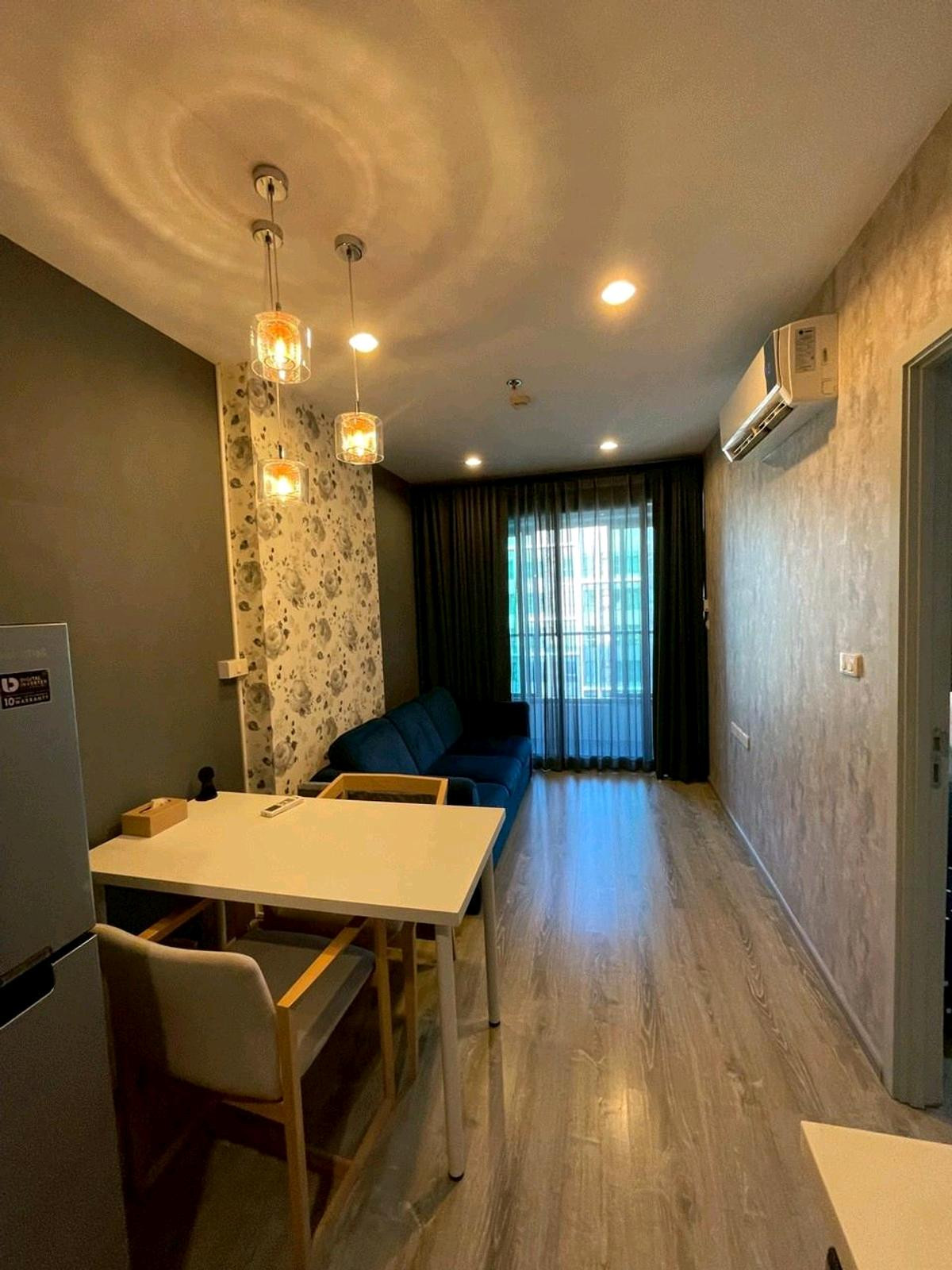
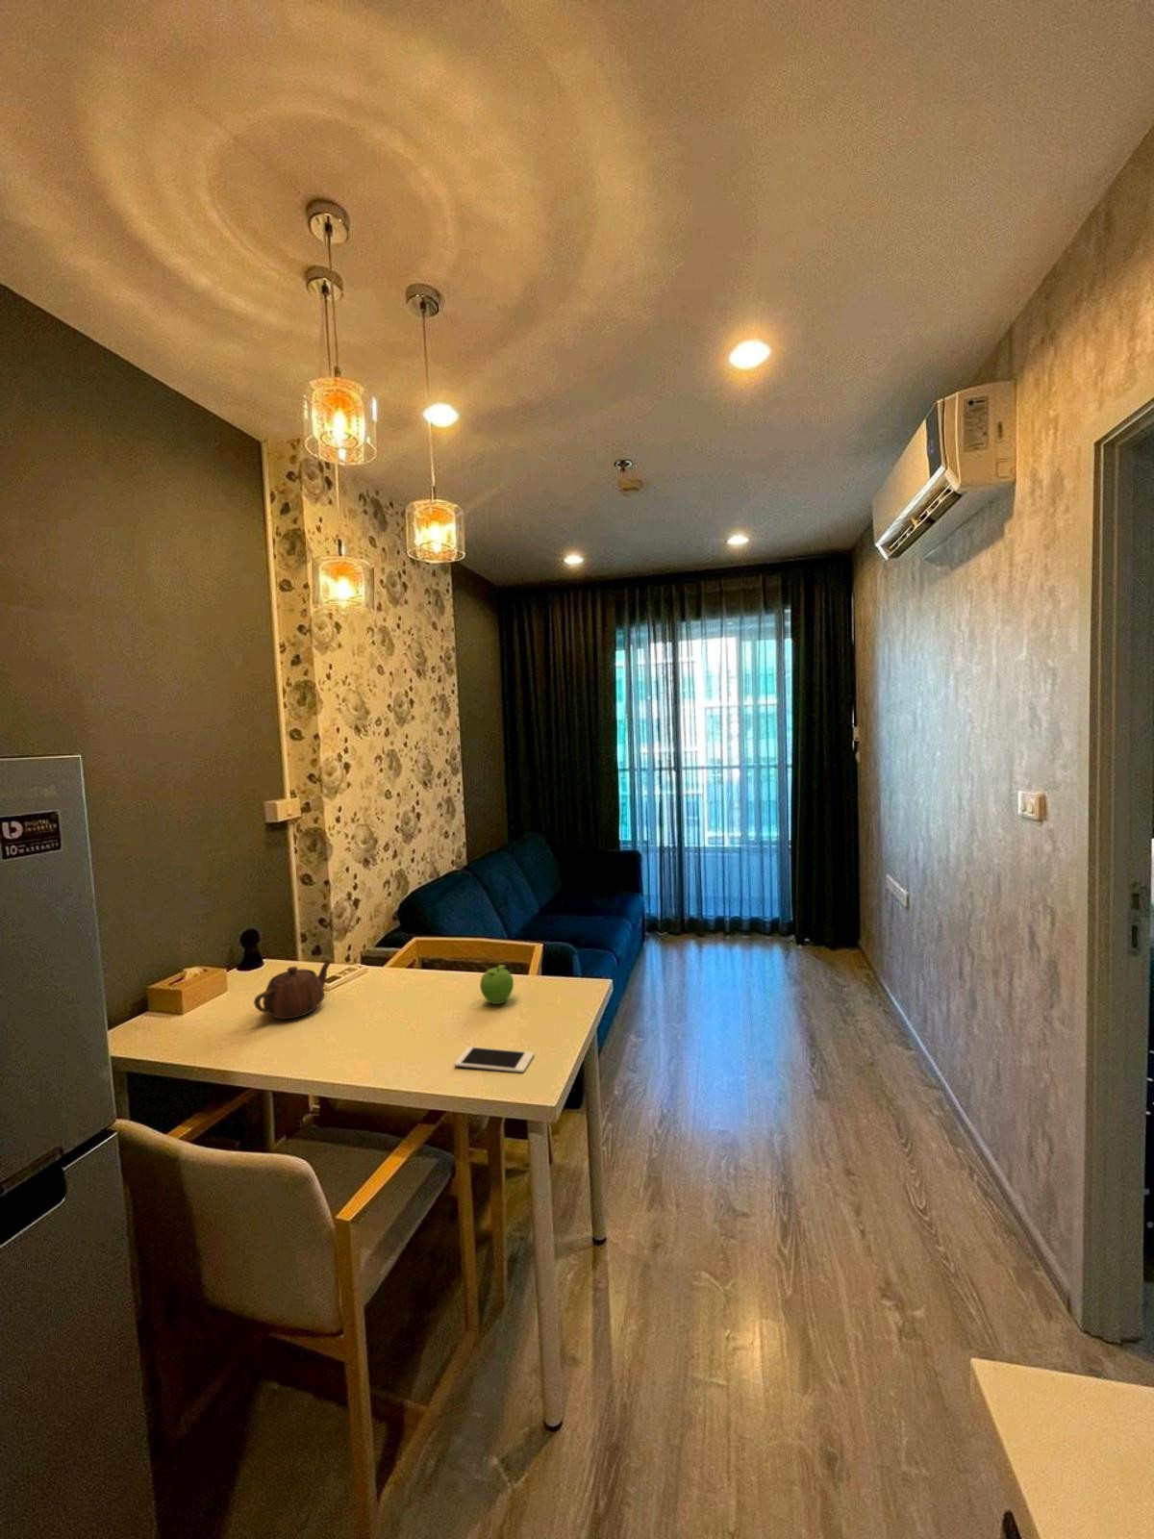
+ fruit (496, 983)
+ teapot (296, 988)
+ cell phone (495, 1059)
